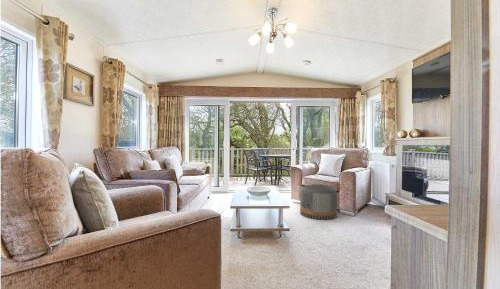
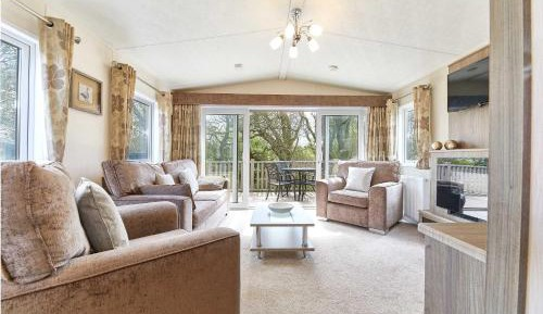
- pouf (318, 199)
